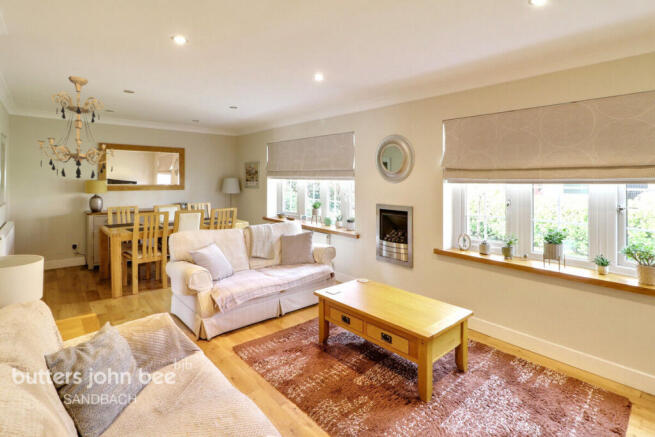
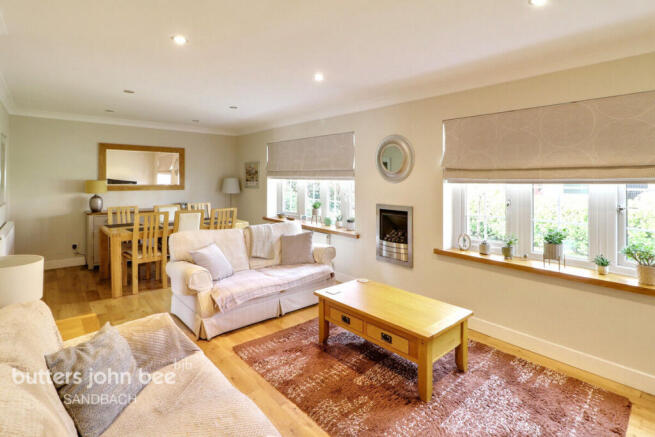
- chandelier (78, 130)
